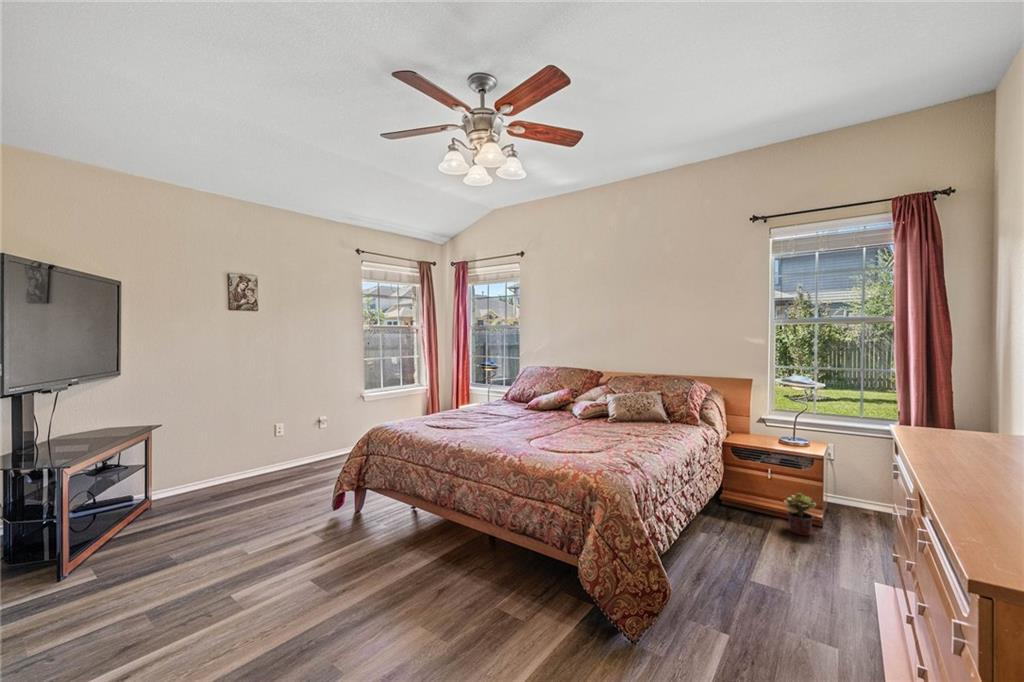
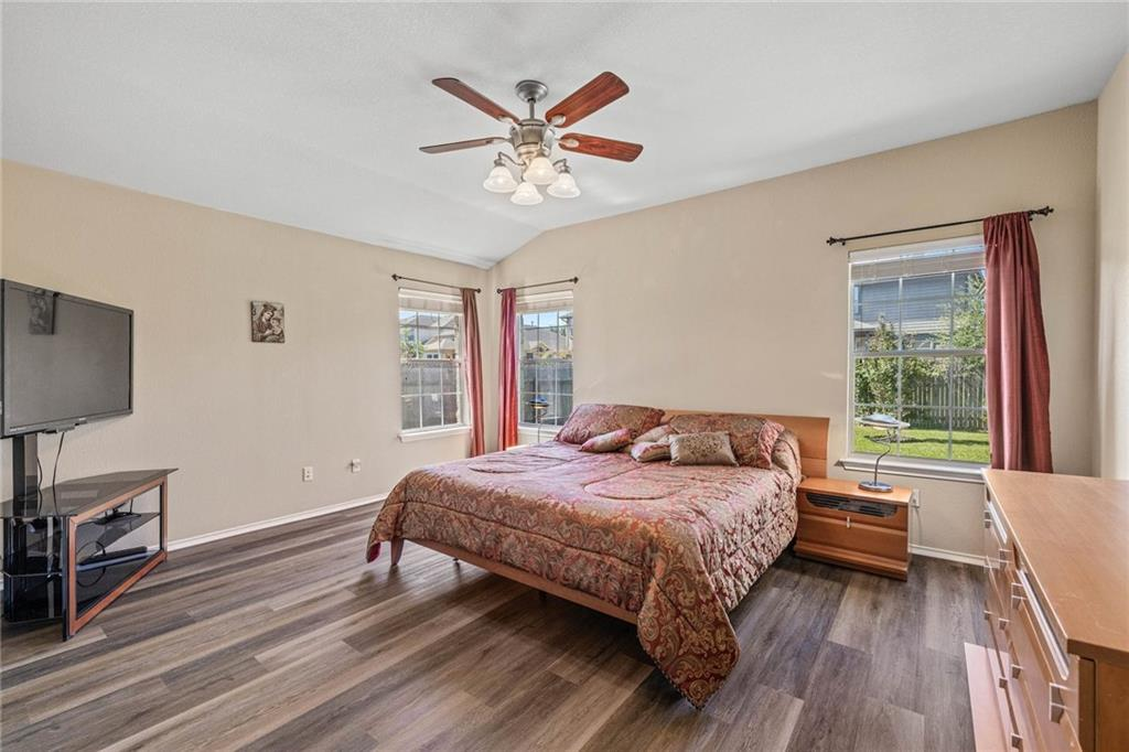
- potted plant (799, 511)
